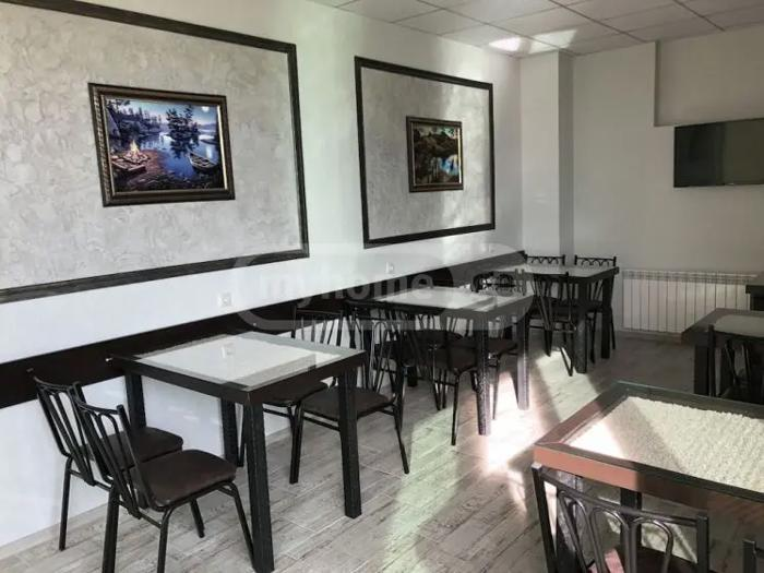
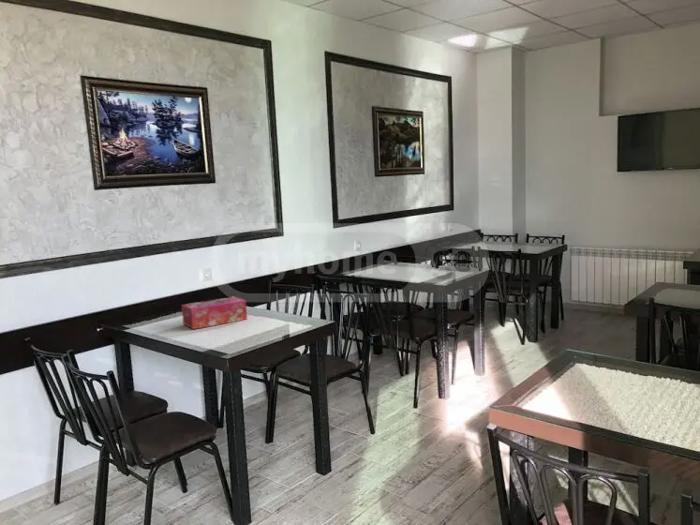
+ tissue box (214, 312)
